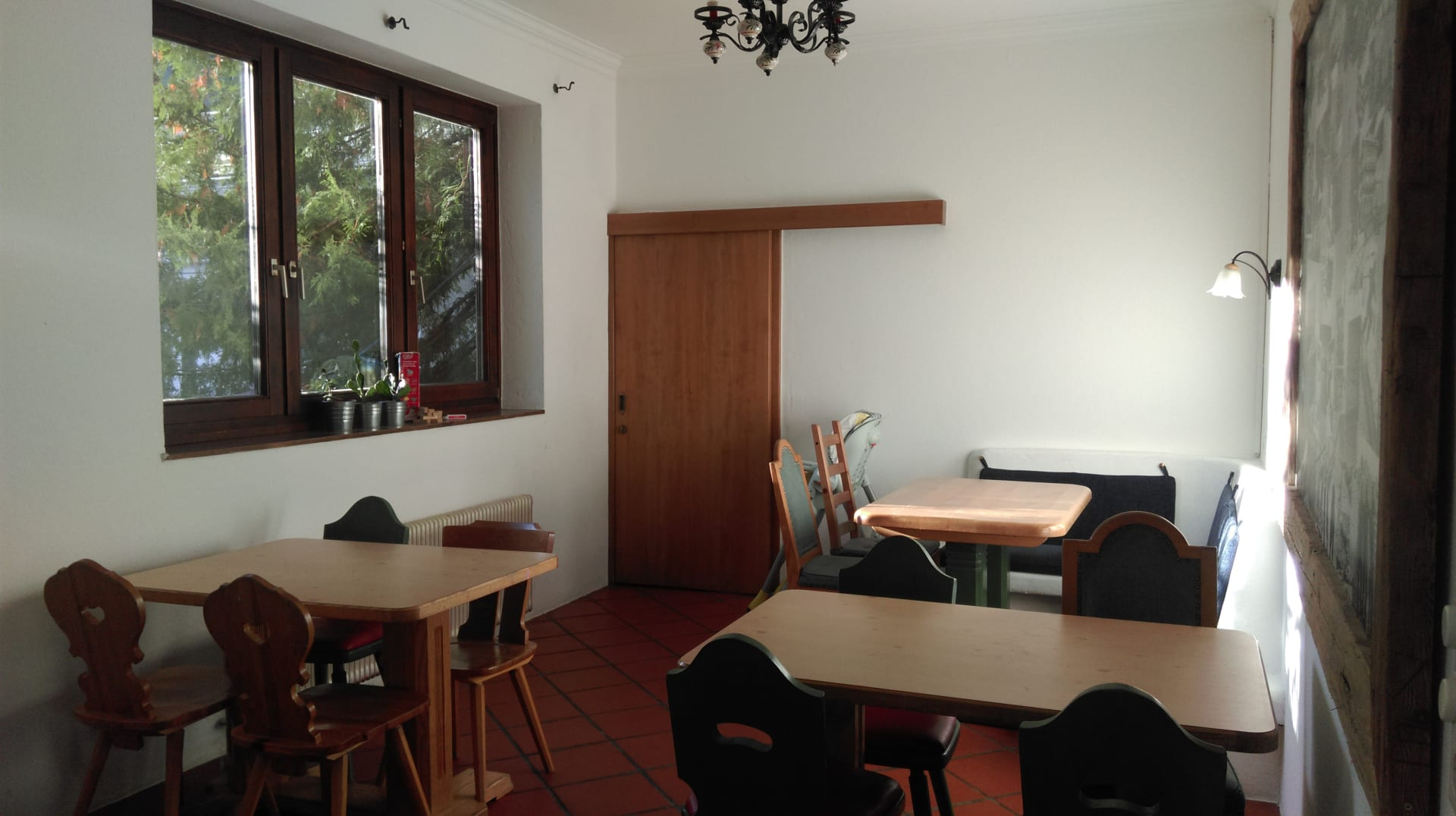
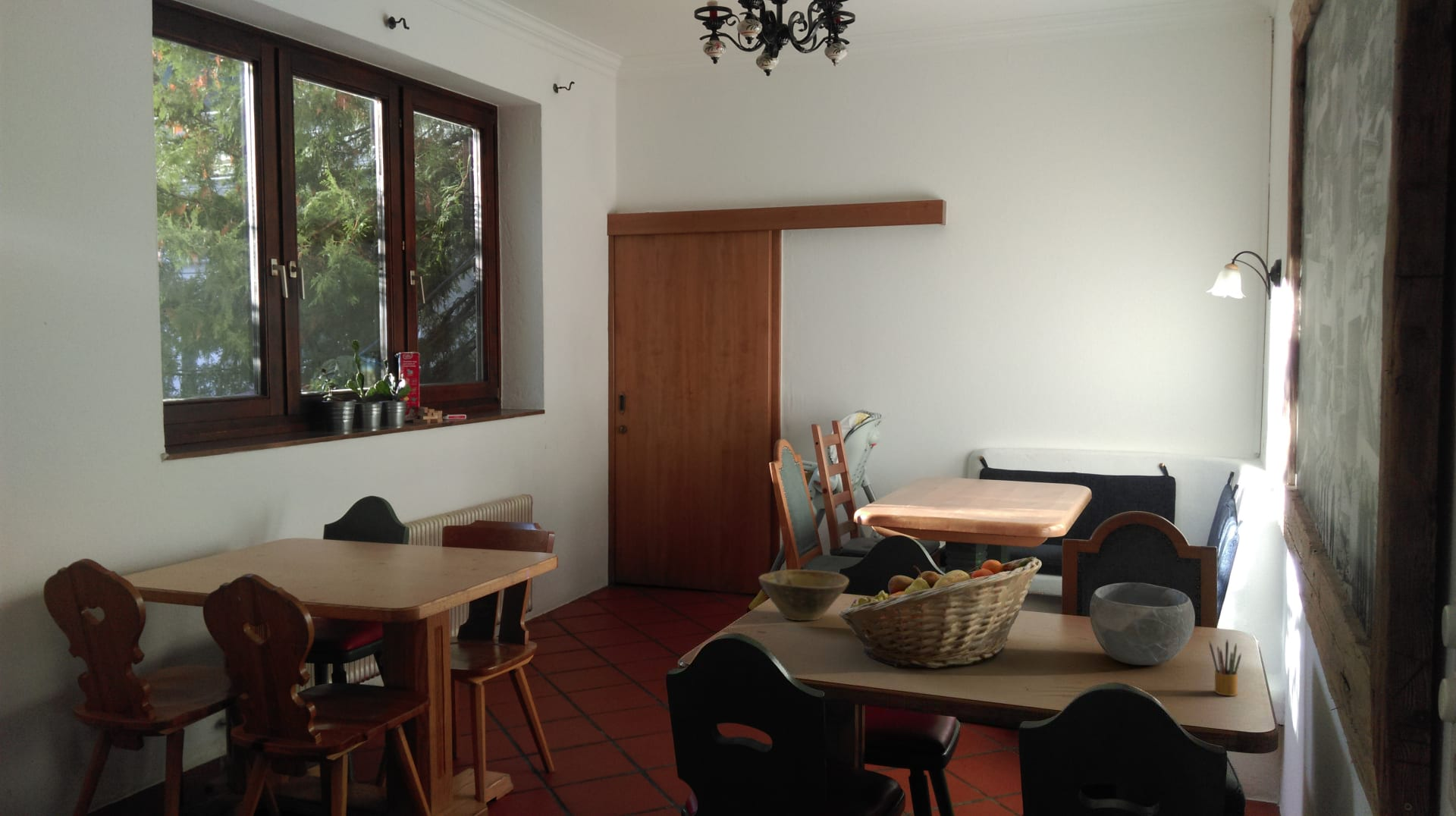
+ bowl (803, 596)
+ bowl (1141, 626)
+ fruit basket (942, 604)
+ pencil box (1225, 667)
